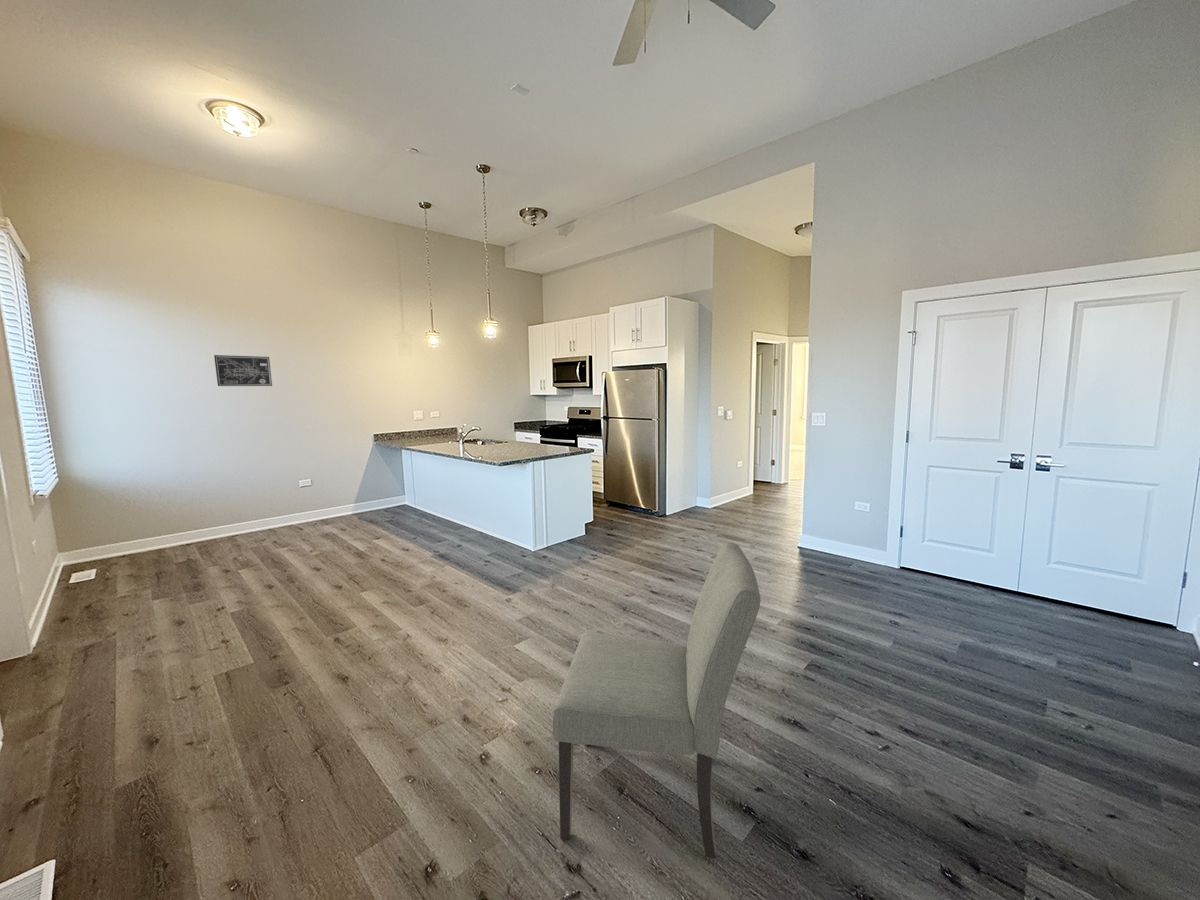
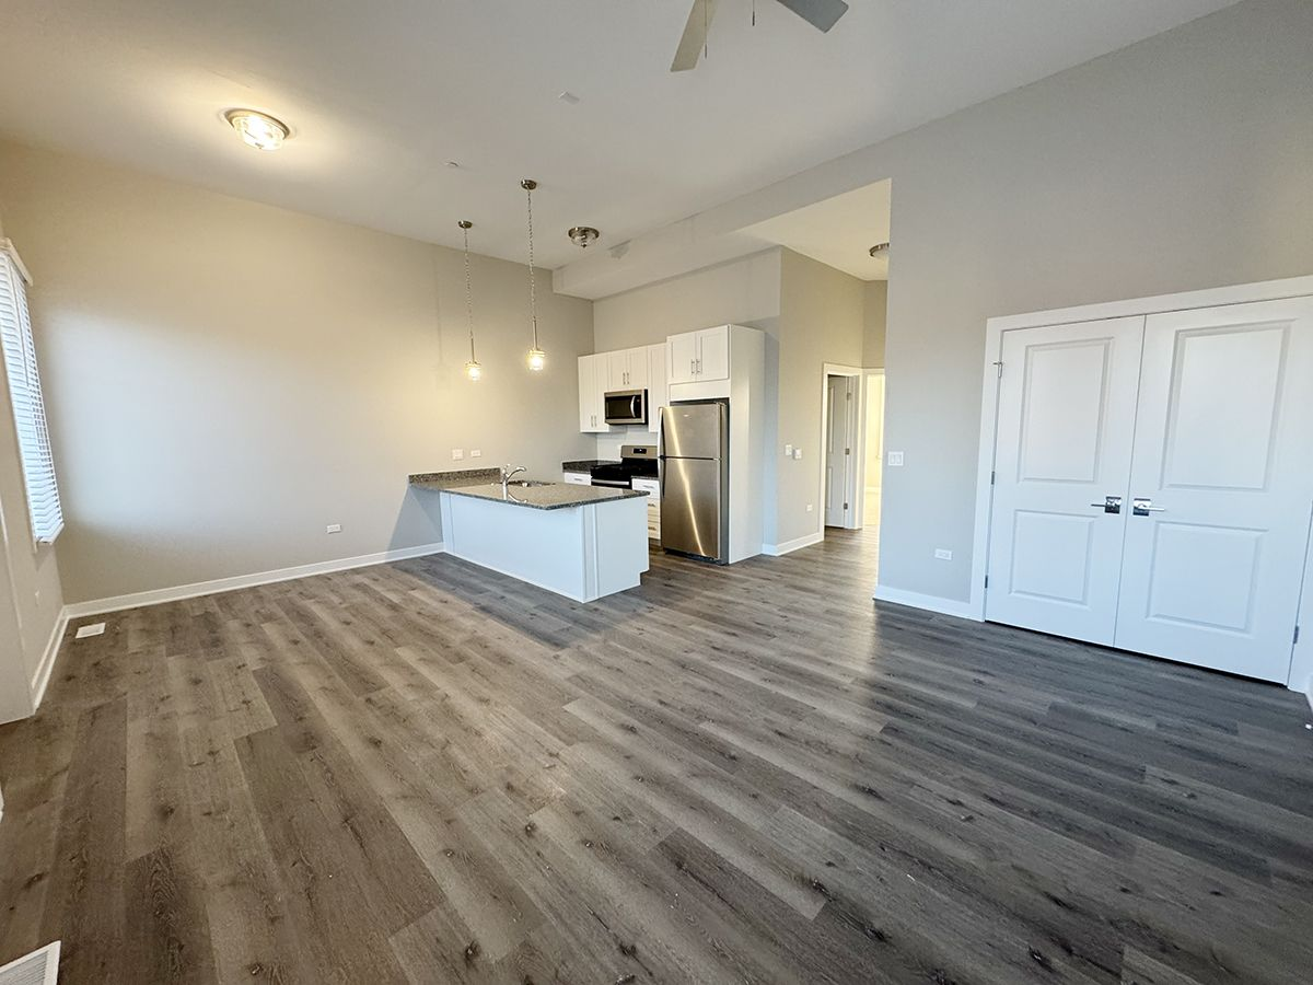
- wall art (244, 371)
- chair (656, 680)
